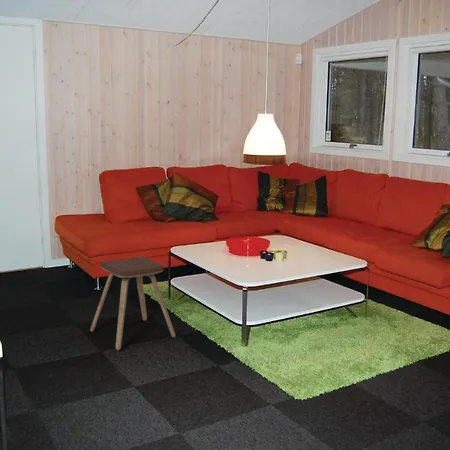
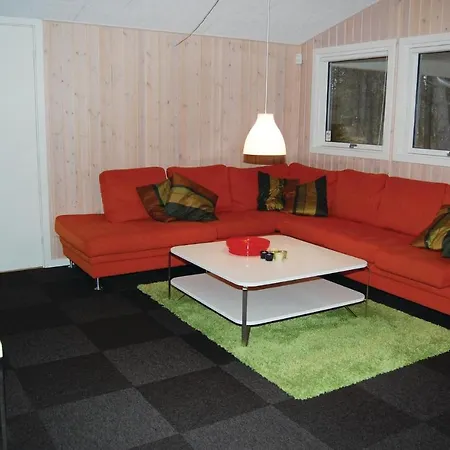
- music stool (126, 298)
